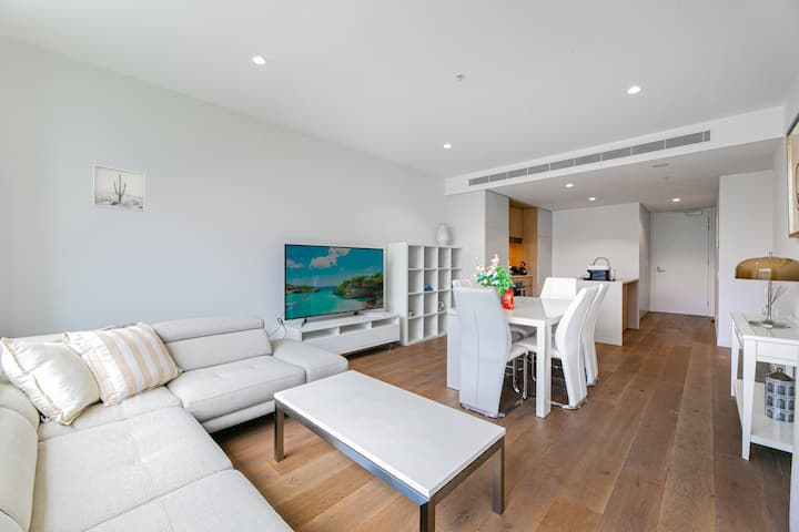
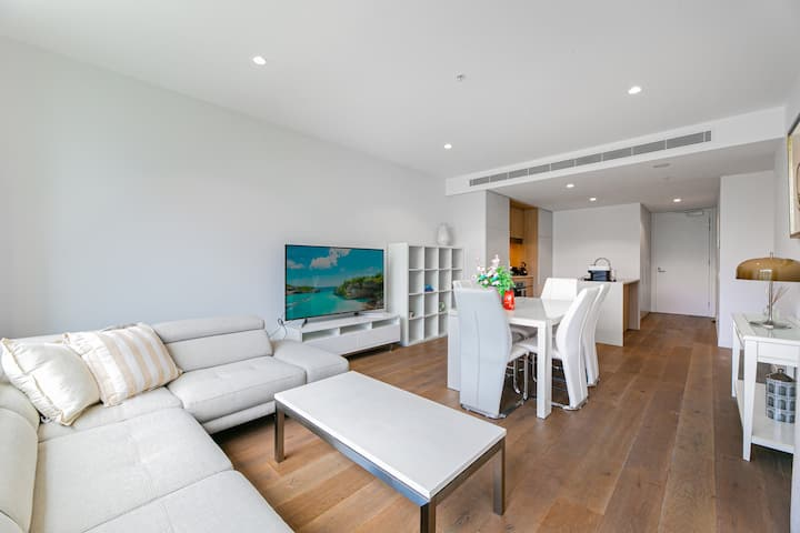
- wall art (120, 188)
